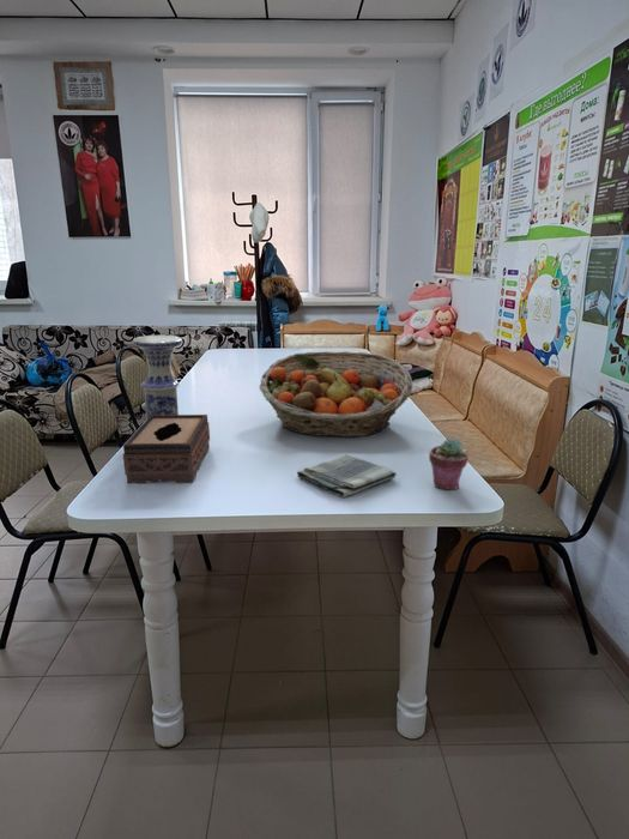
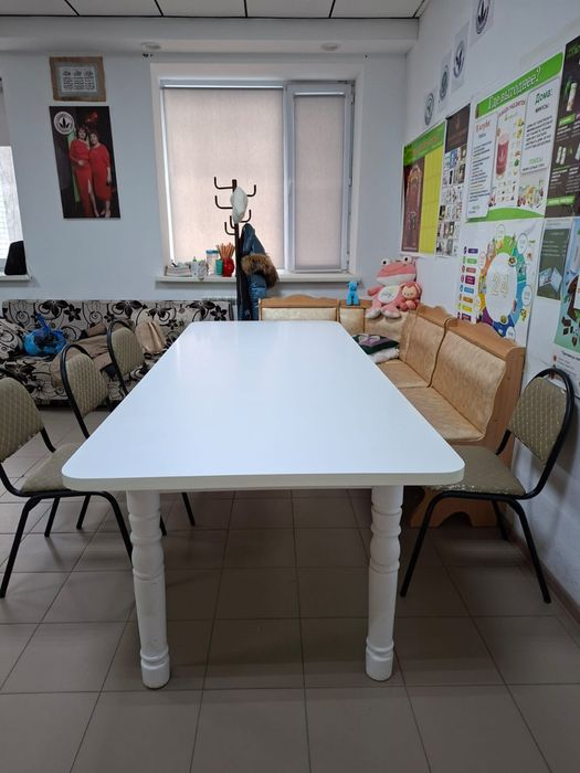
- fruit basket (334, 392)
- vase (162, 387)
- tissue box (170, 446)
- potted succulent (448, 461)
- dish towel (345, 472)
